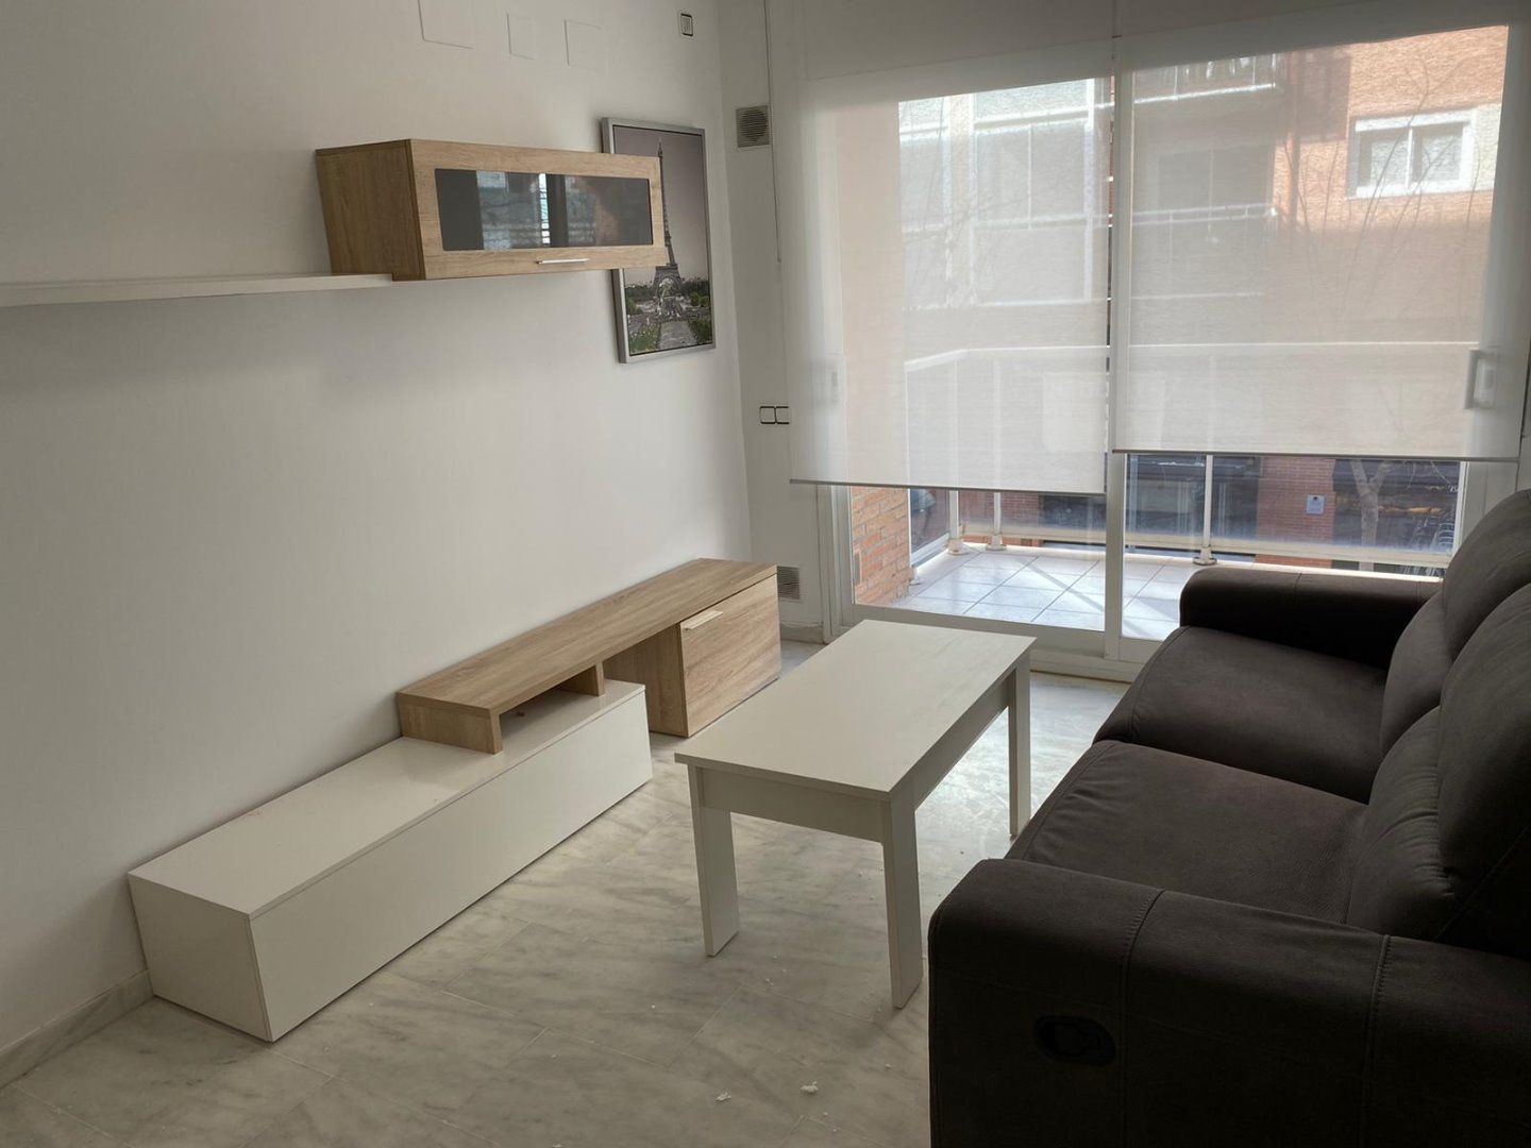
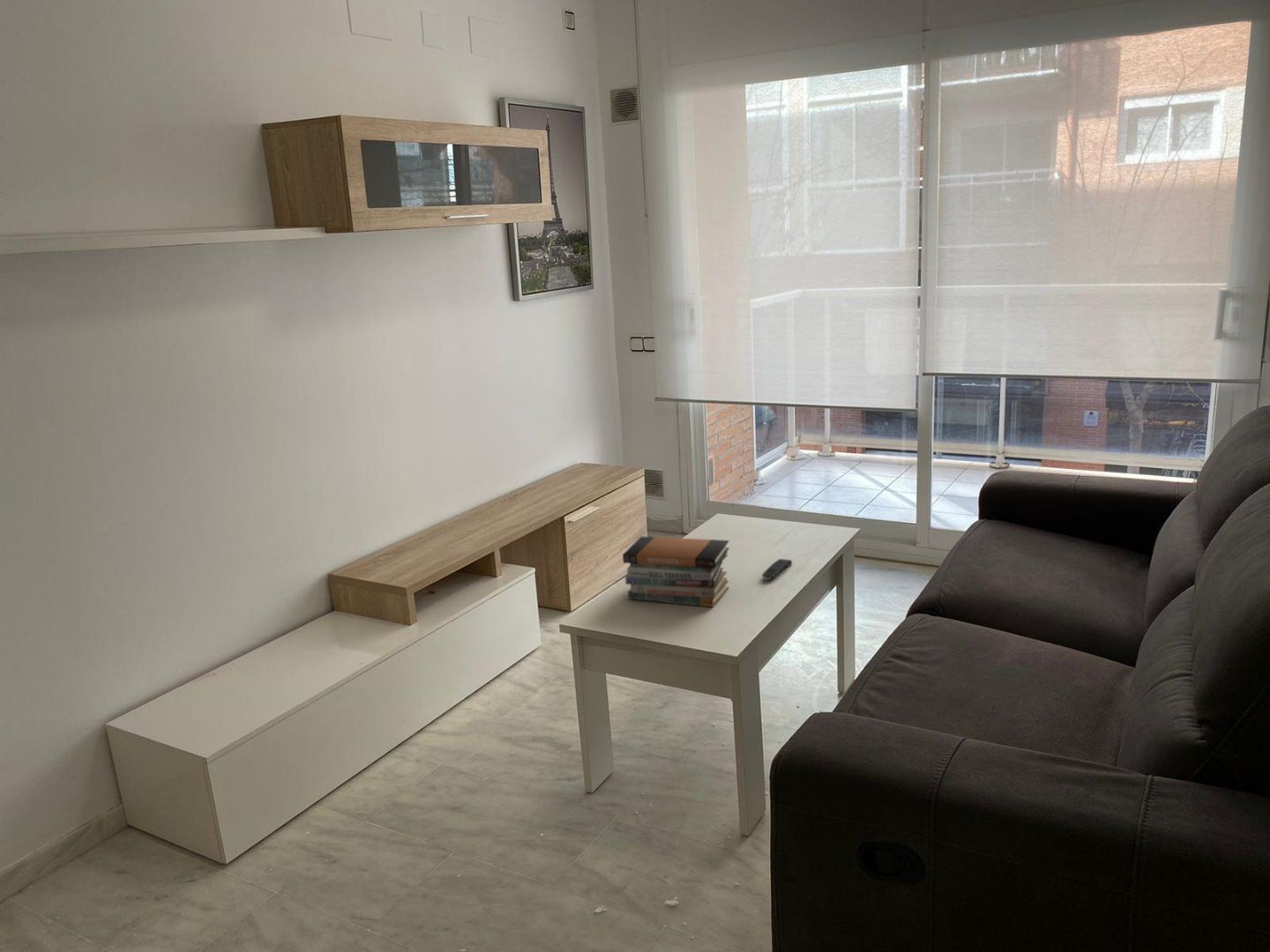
+ book stack (676, 570)
+ remote control (776, 569)
